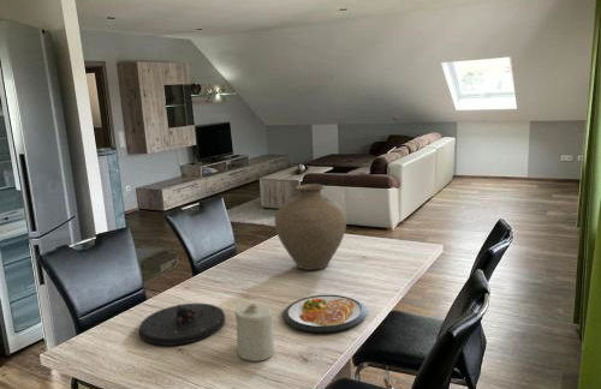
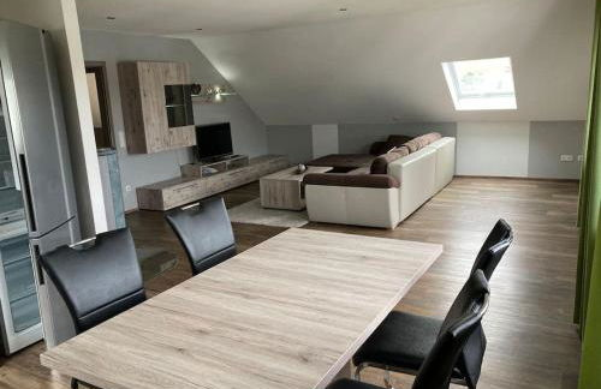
- vase (310, 226)
- plate (182, 316)
- candle (252, 327)
- dish (325, 310)
